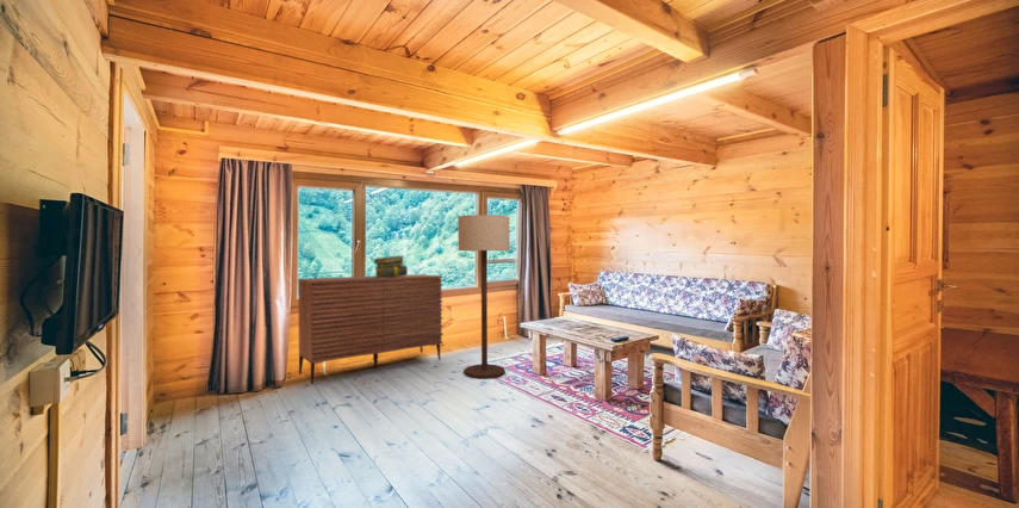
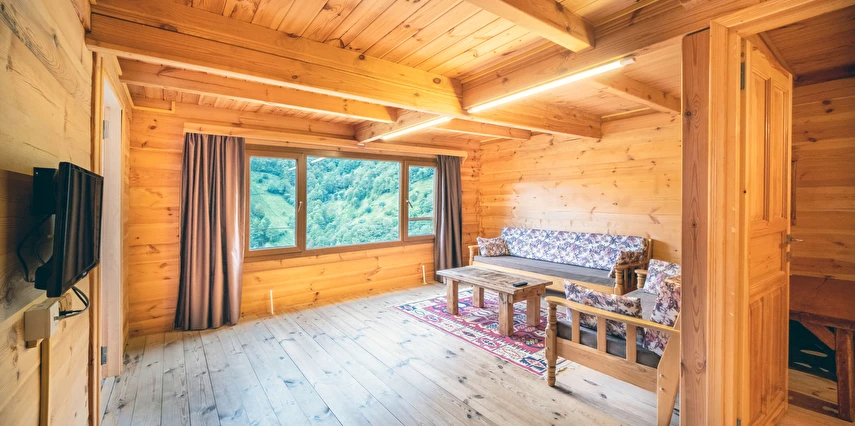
- stack of books (390, 266)
- floor lamp (484, 295)
- sideboard (374, 322)
